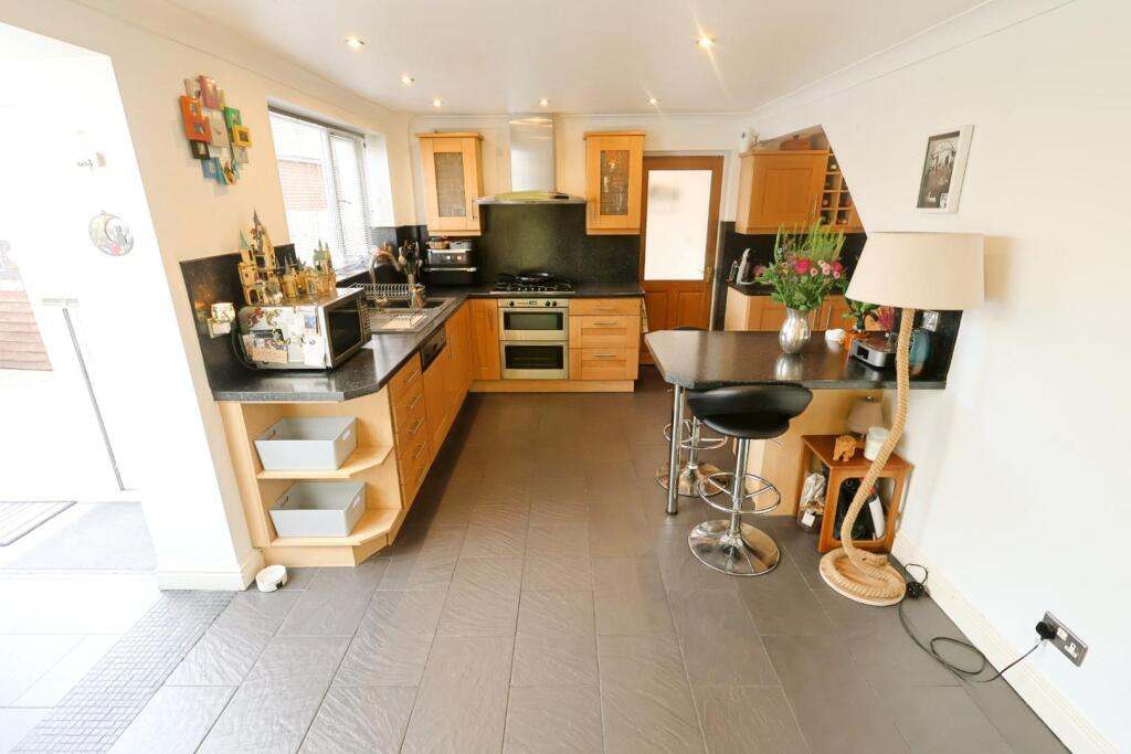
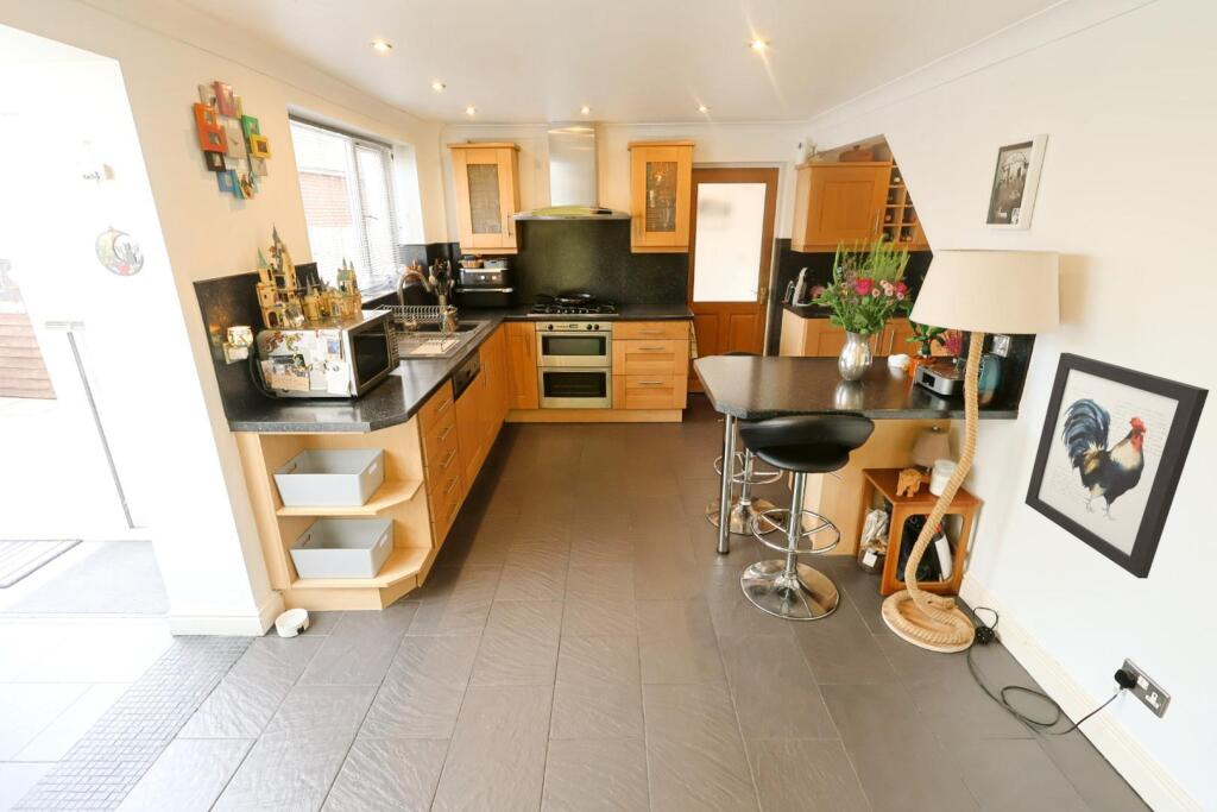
+ wall art (1101, 457)
